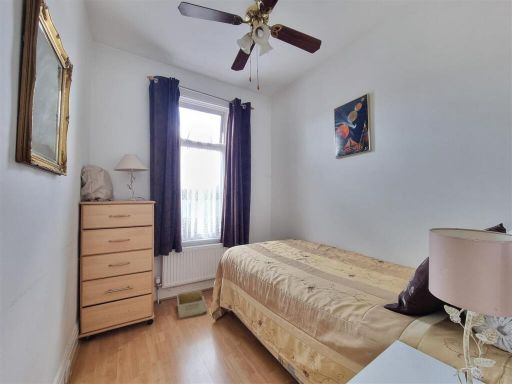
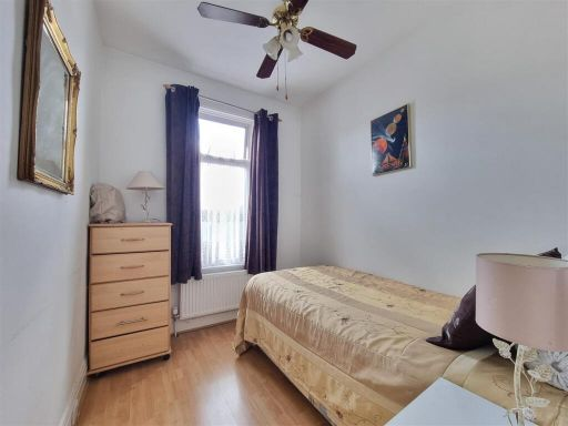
- storage bin (191, 302)
